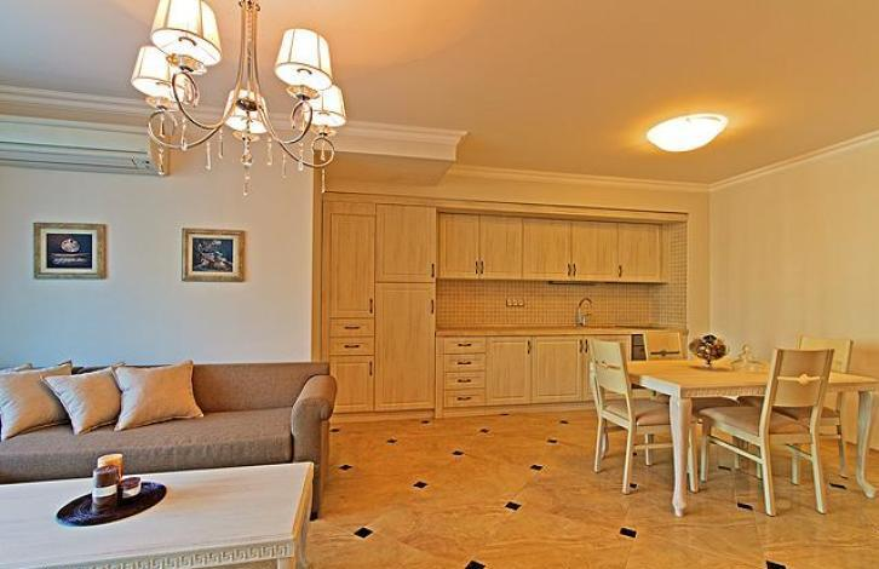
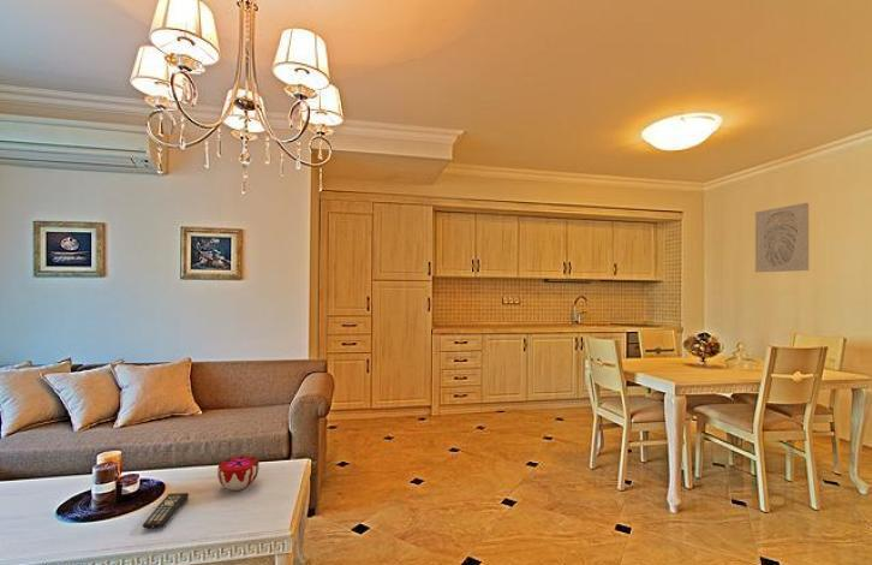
+ remote control (167, 508)
+ wall art (780, 239)
+ decorative bowl (238, 475)
